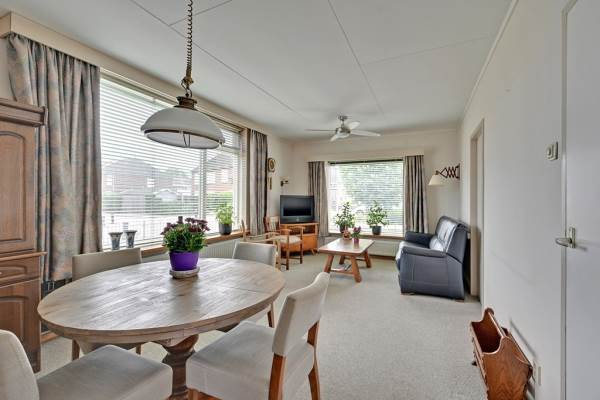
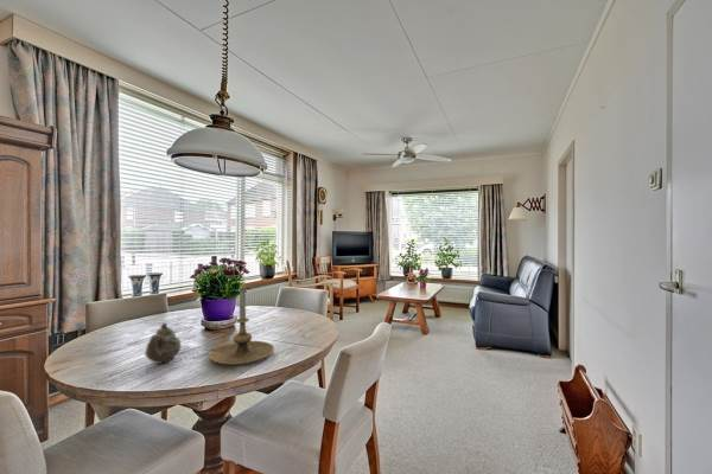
+ candle holder (242, 321)
+ teapot (163, 342)
